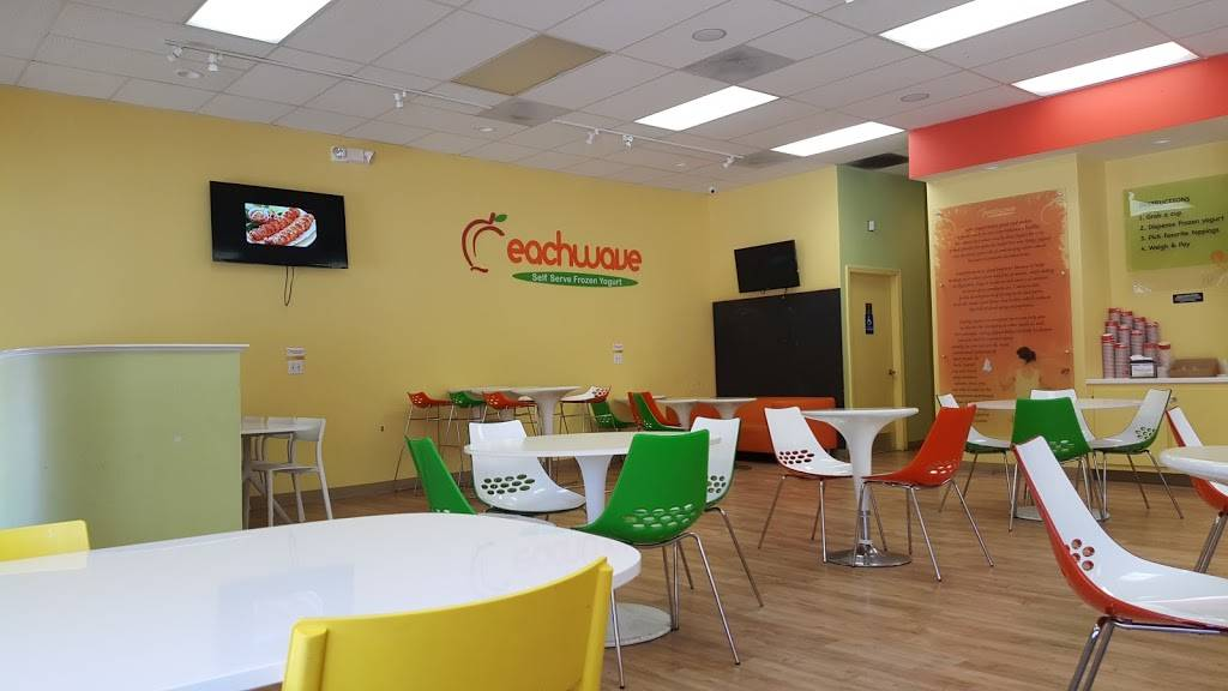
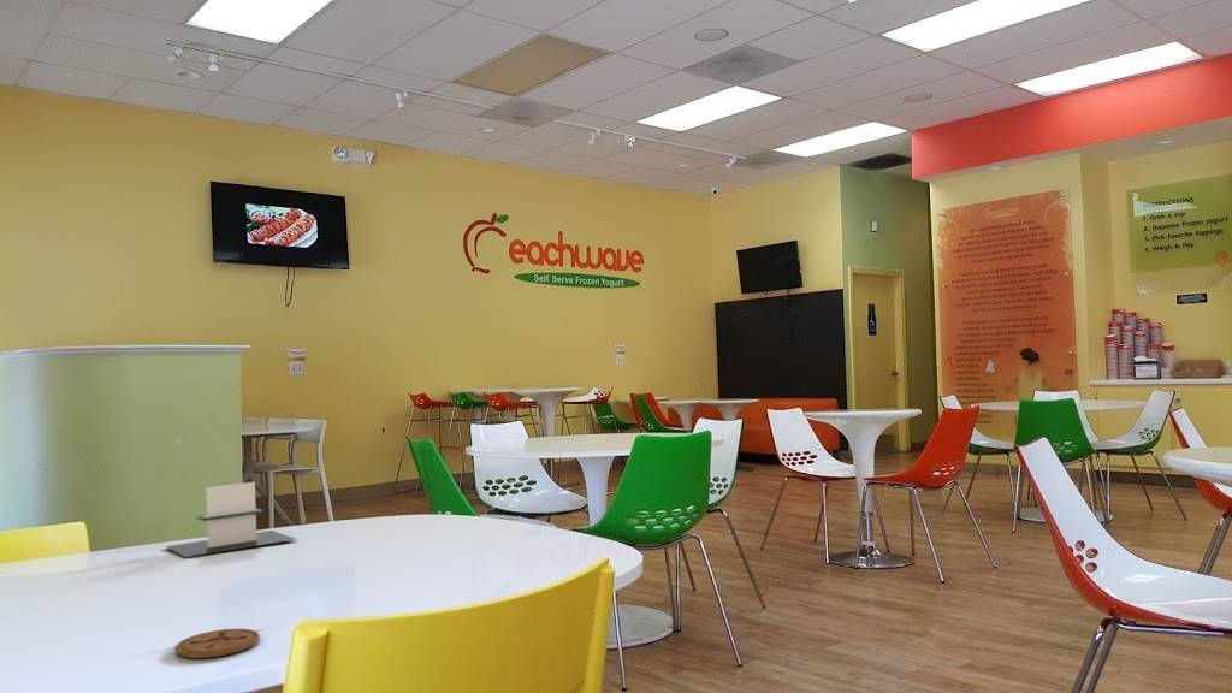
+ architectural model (230, 514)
+ coaster (218, 642)
